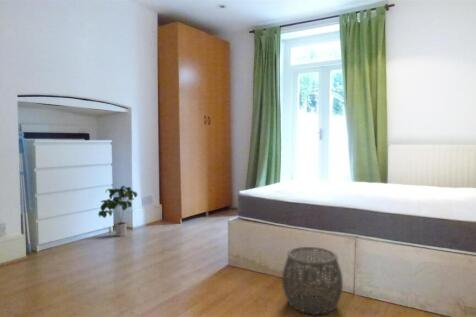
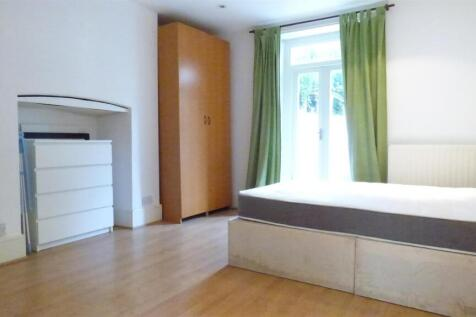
- woven basket (312, 279)
- potted plant (116, 211)
